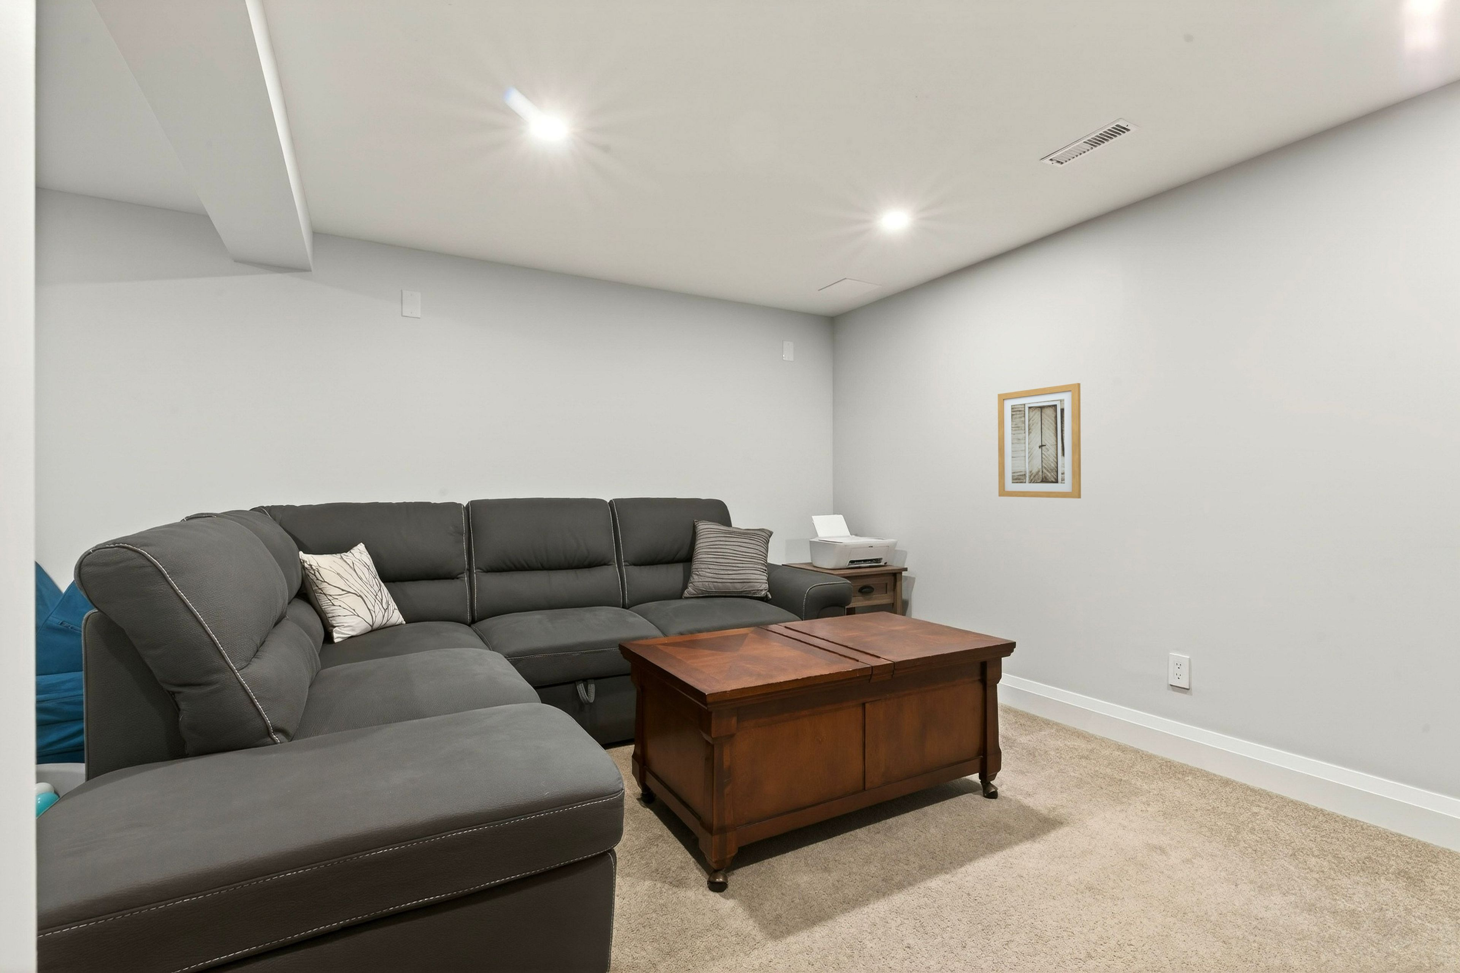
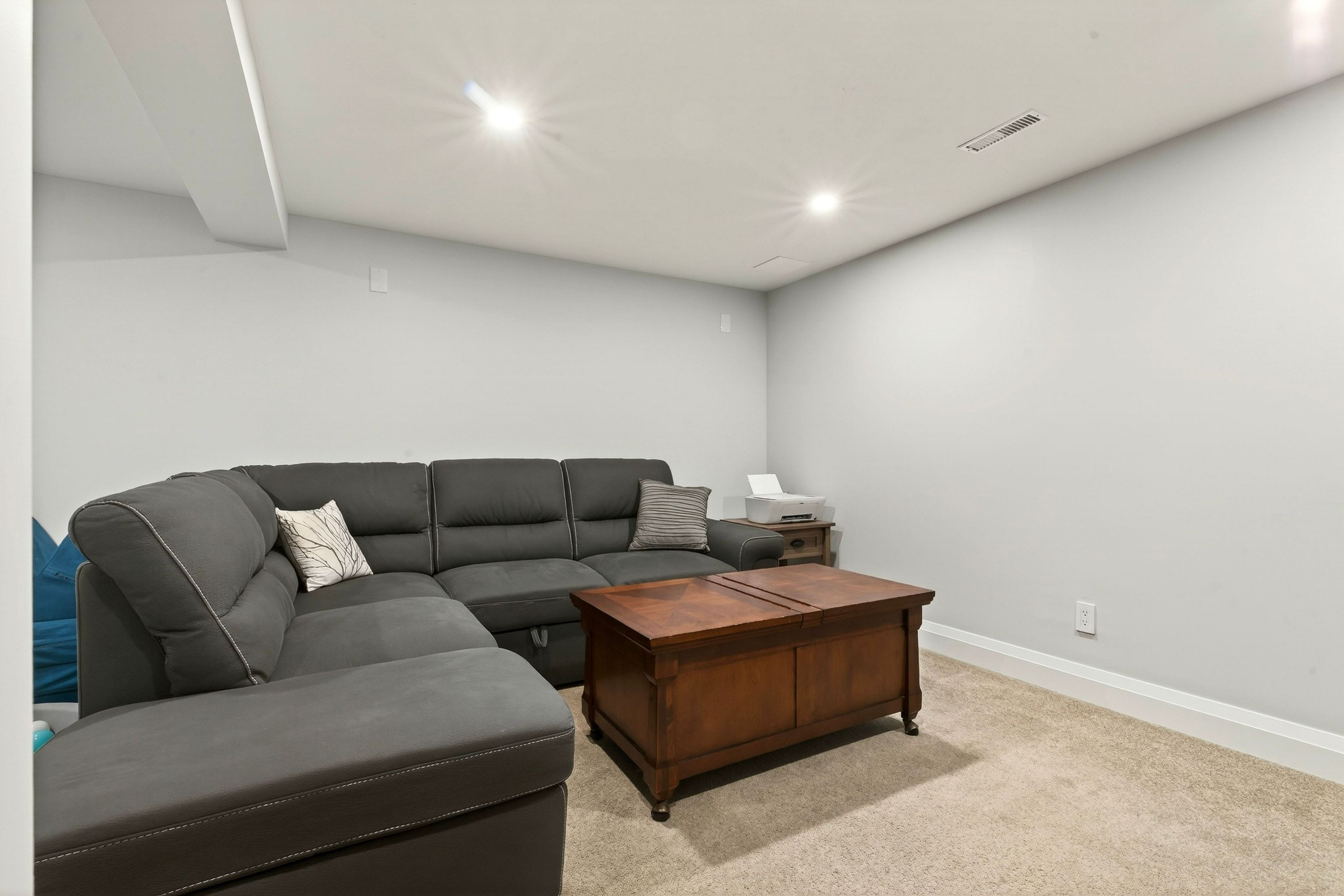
- wall art (1036, 443)
